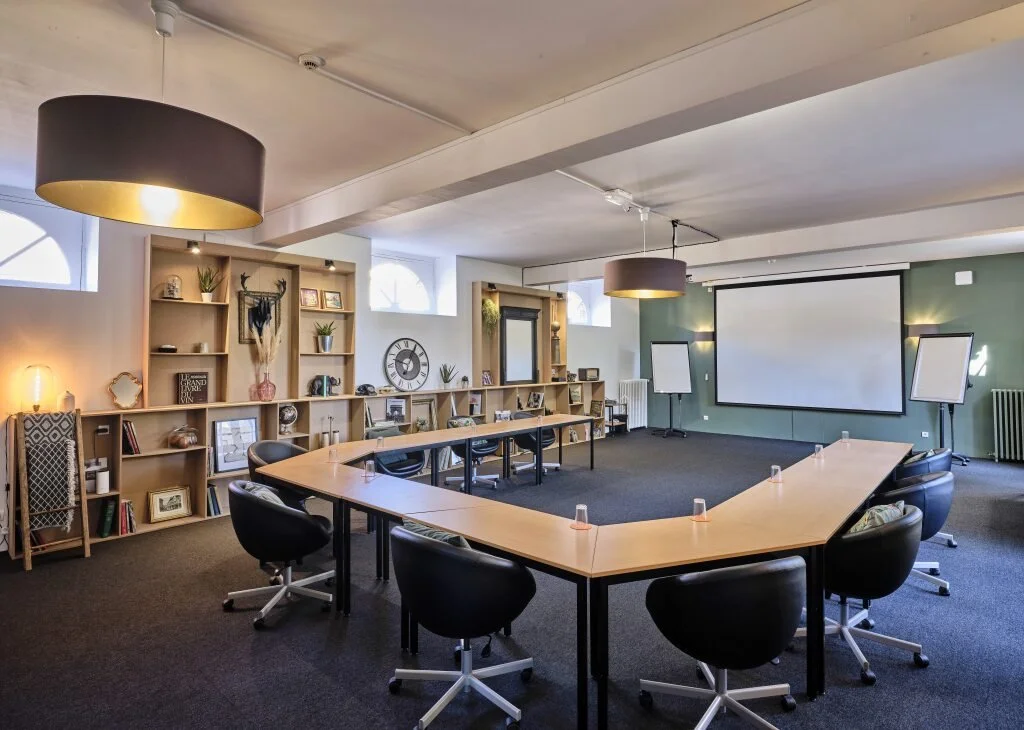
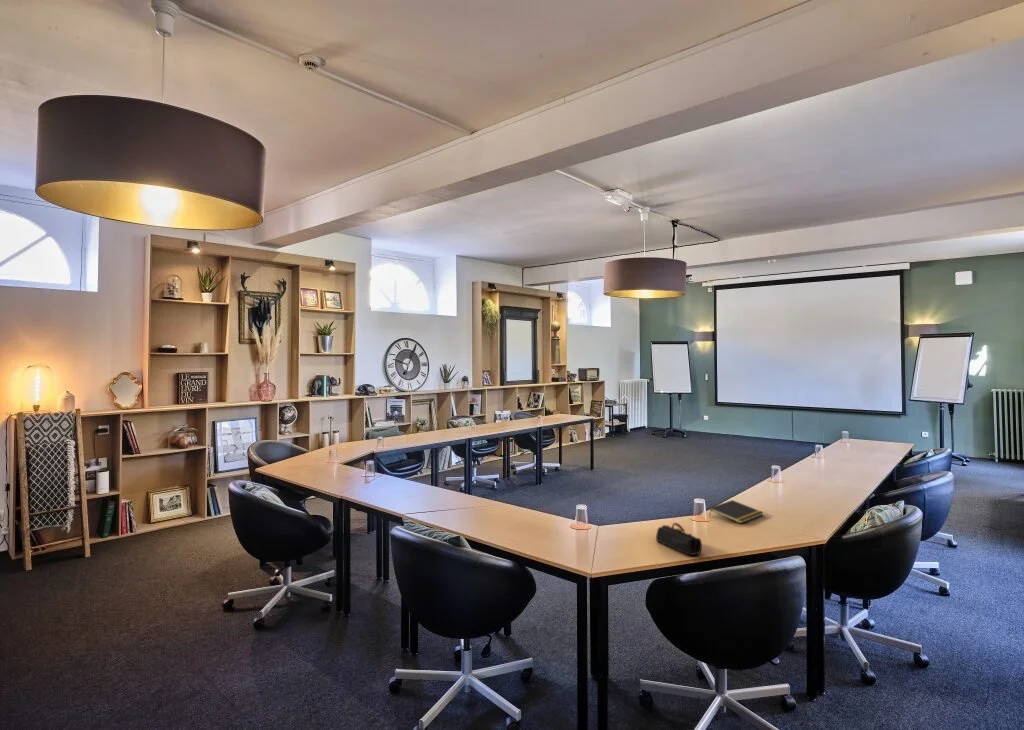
+ pencil case (678, 535)
+ notepad (736, 511)
